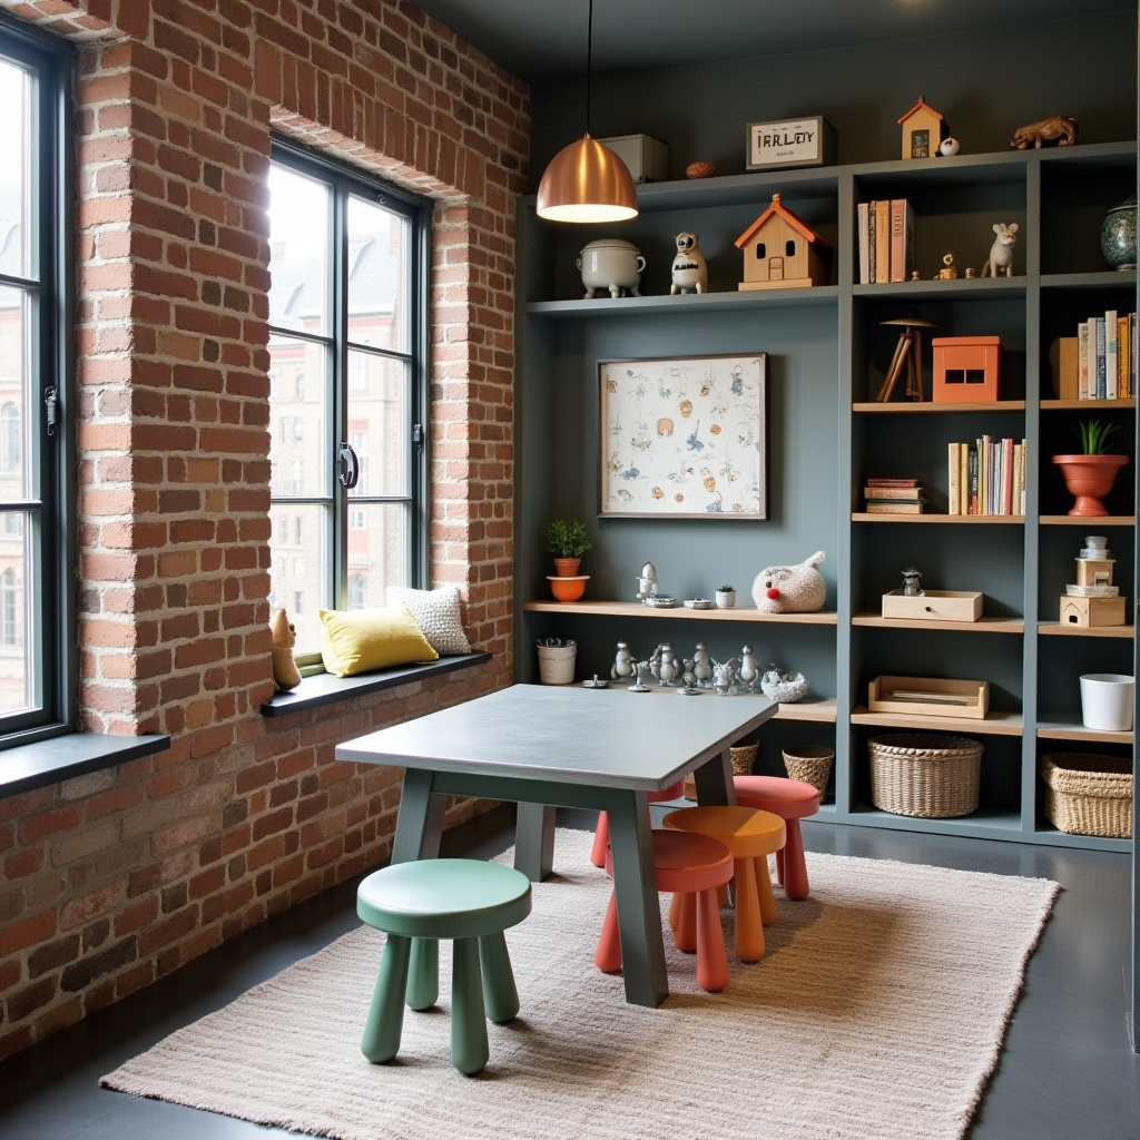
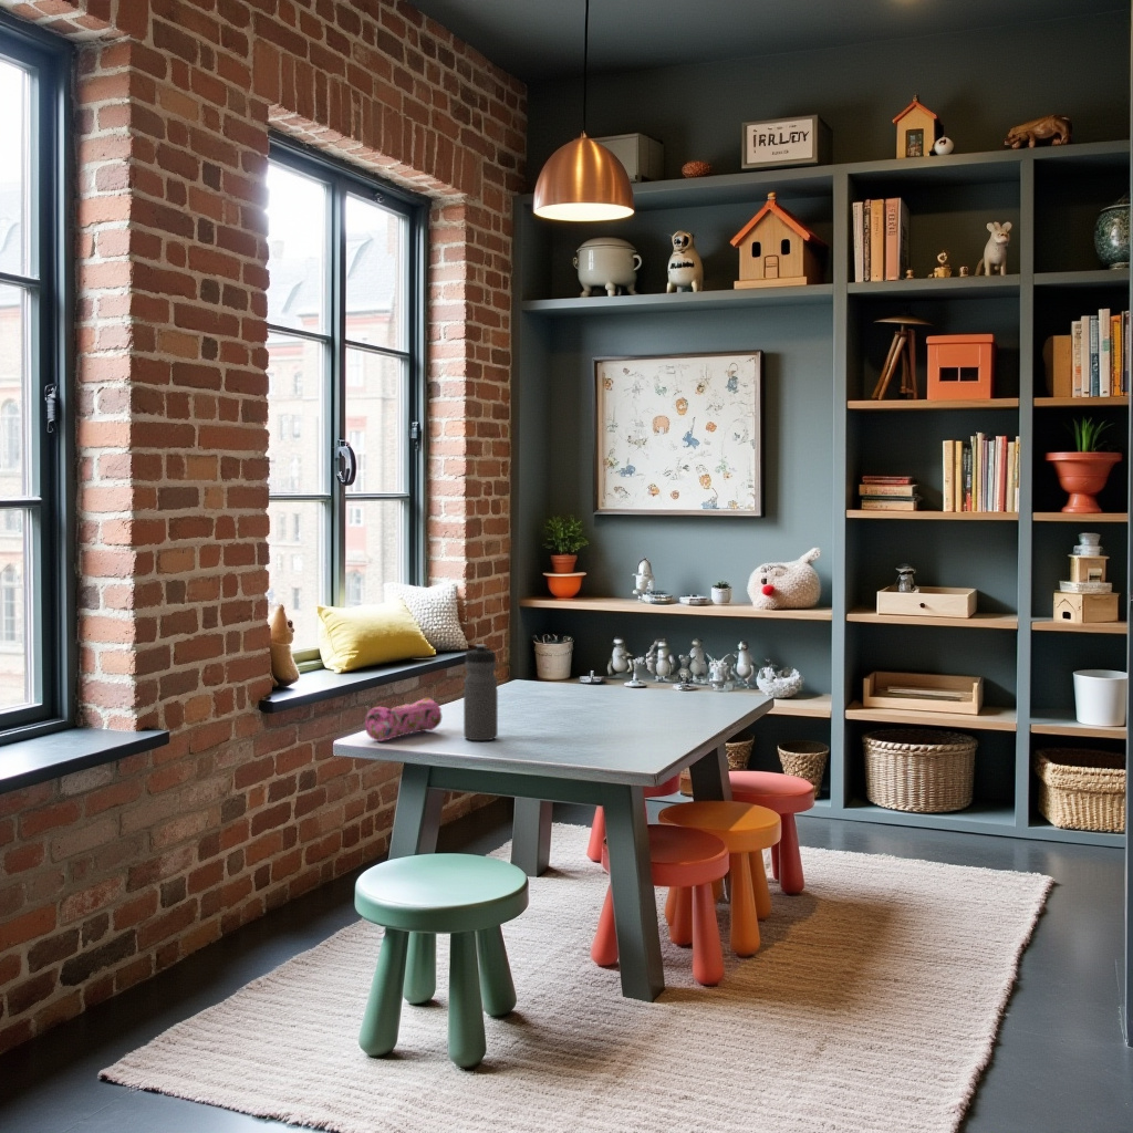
+ pencil case (404, 718)
+ water bottle (480, 690)
